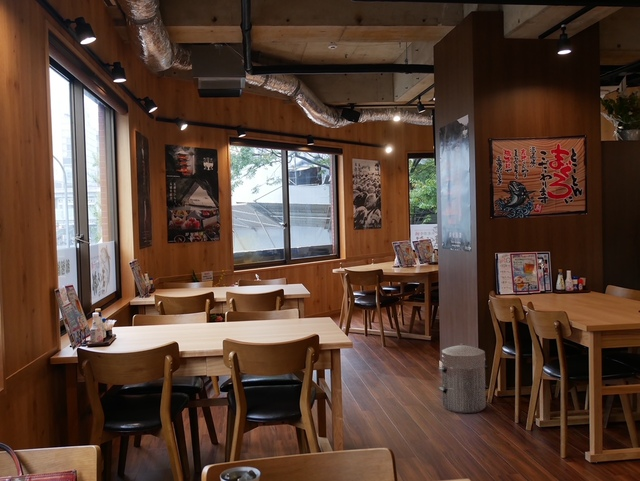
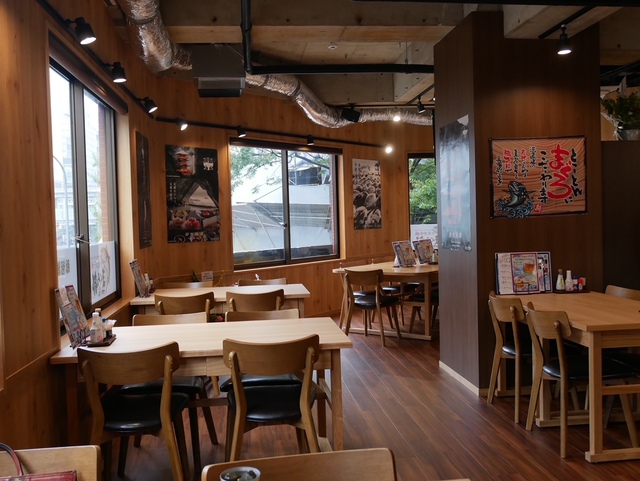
- waste bin (463, 375)
